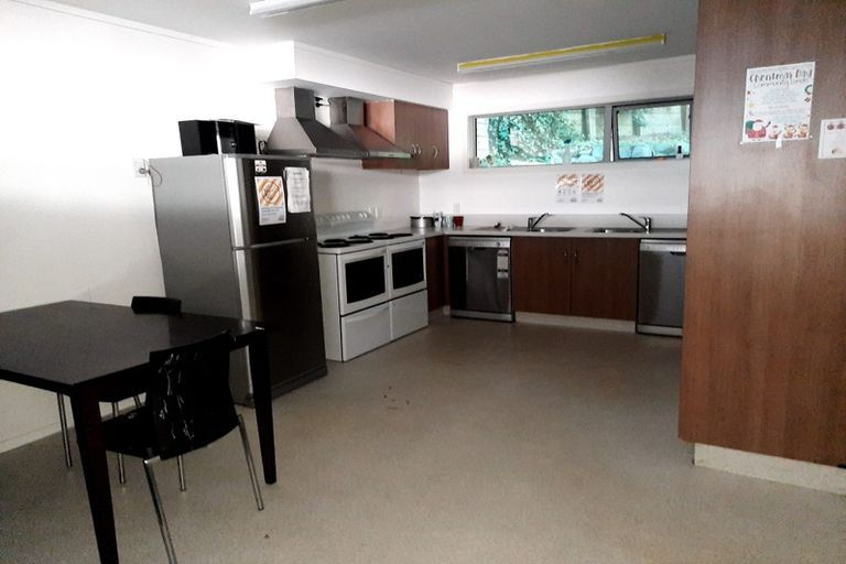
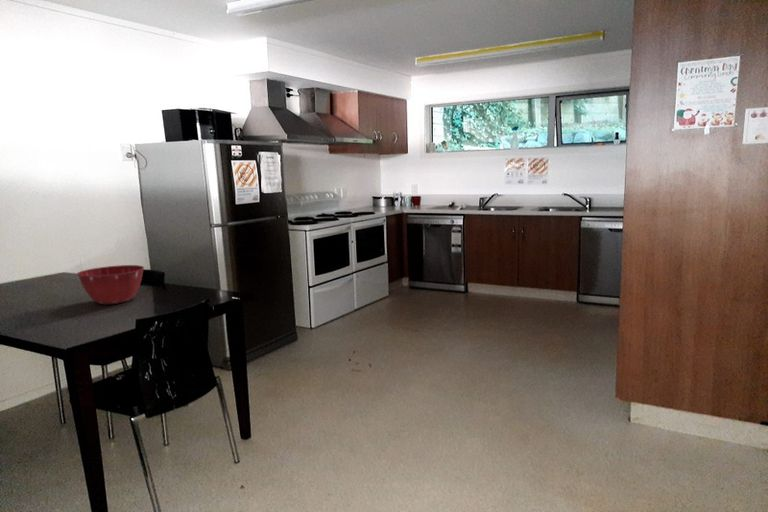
+ mixing bowl (113, 285)
